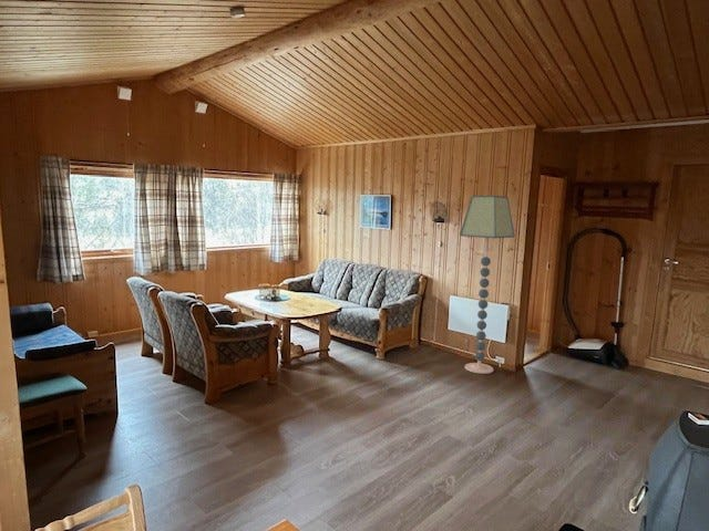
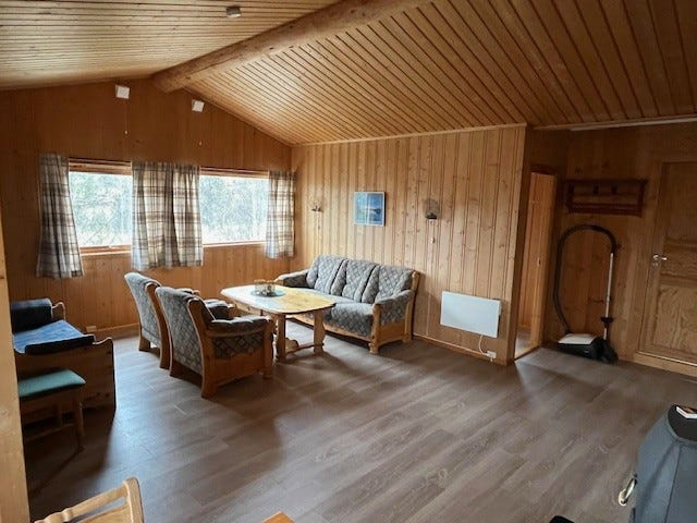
- floor lamp (484, 283)
